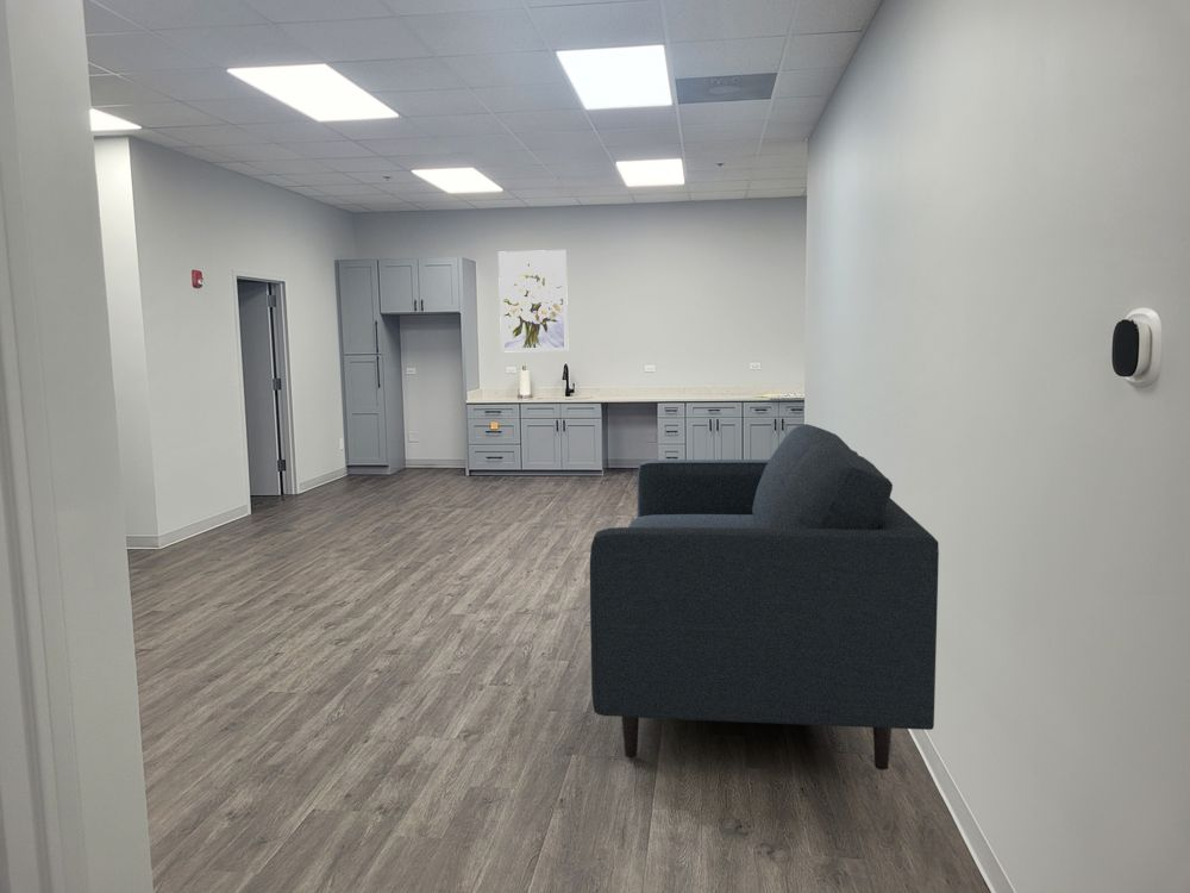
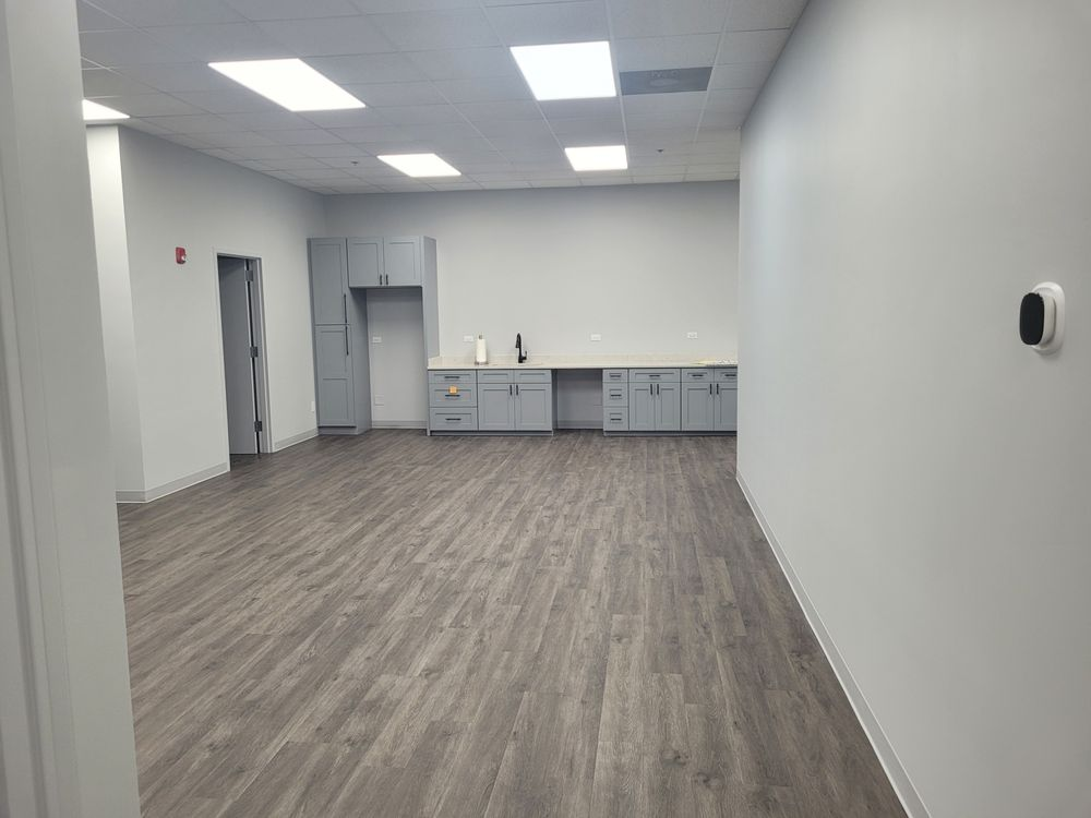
- sofa (744, 557)
- wall art (533, 301)
